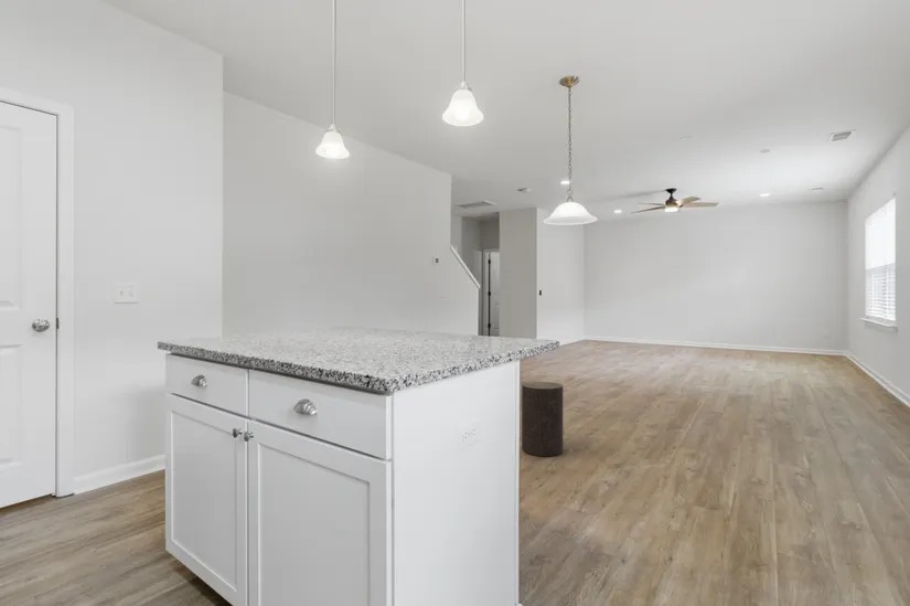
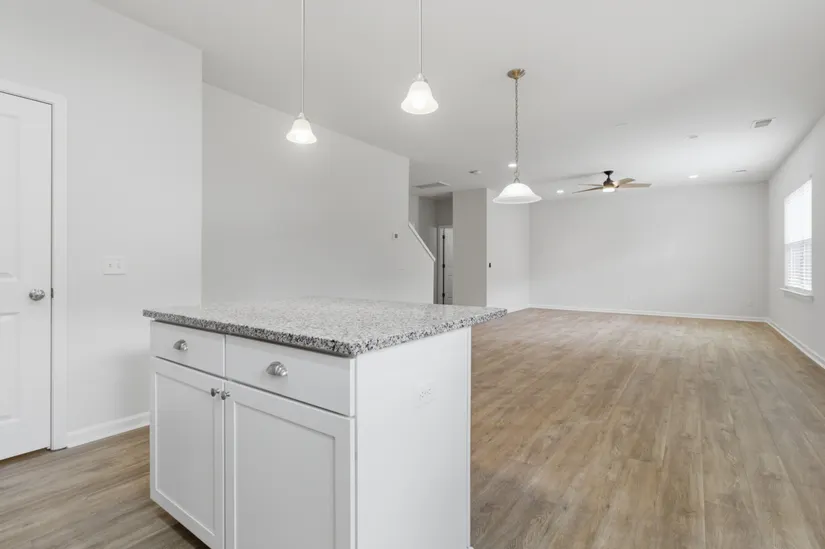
- stool (542, 417)
